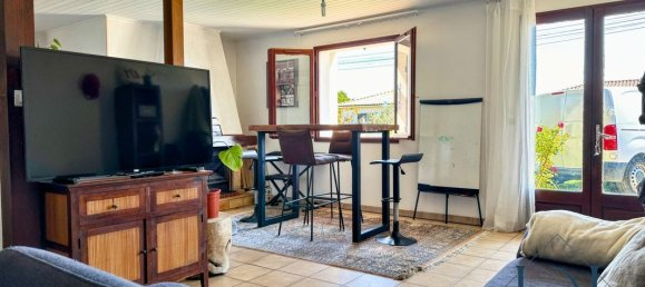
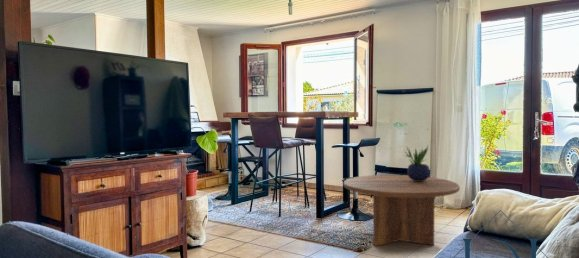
+ coffee table (399, 211)
+ potted plant (417, 162)
